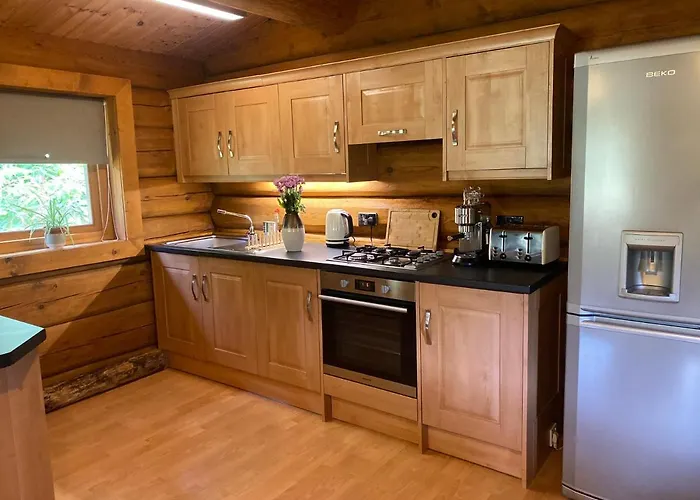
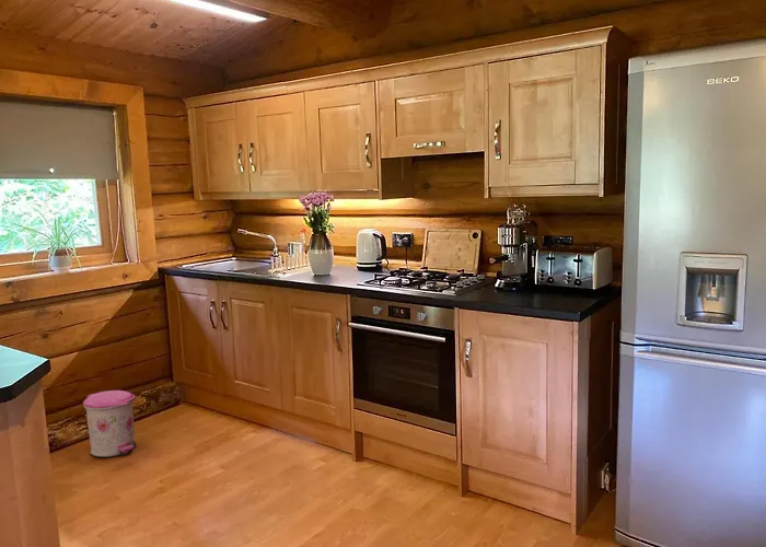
+ trash can (111, 421)
